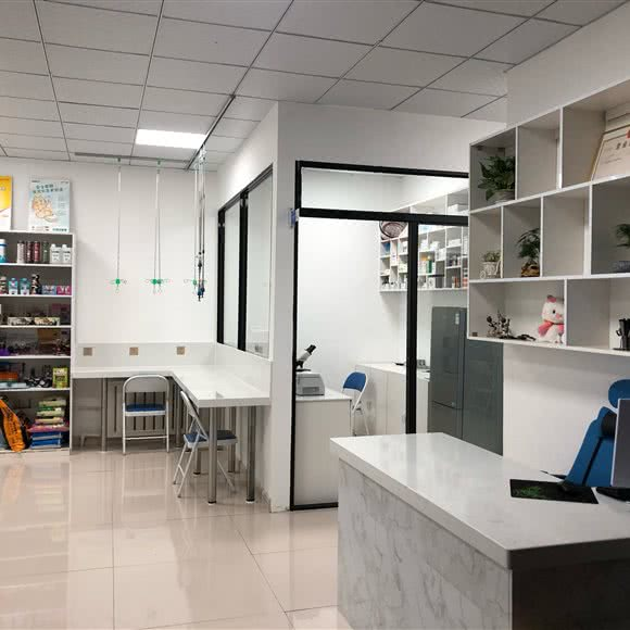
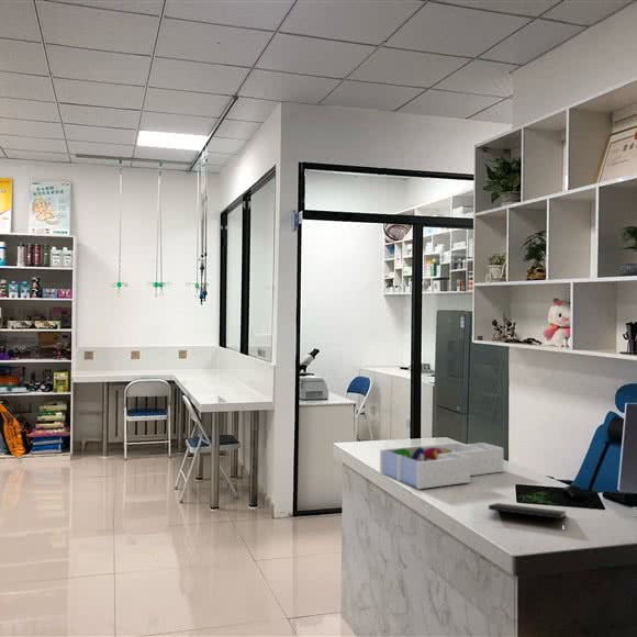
+ desk organizer (448, 462)
+ notepad (527, 510)
